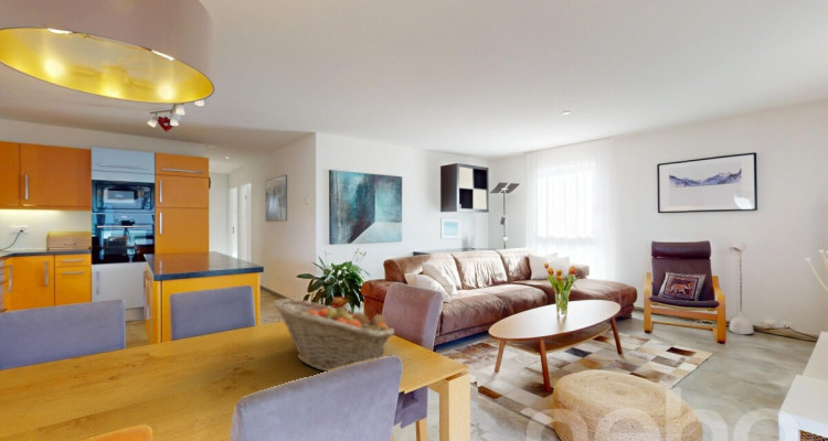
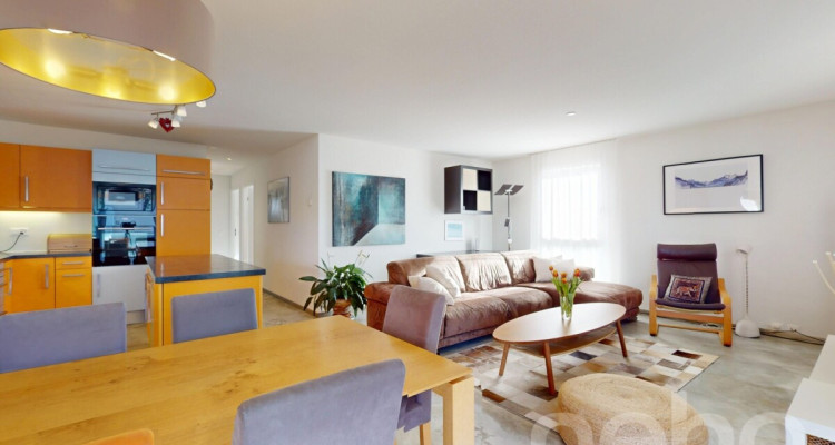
- fruit basket (333, 326)
